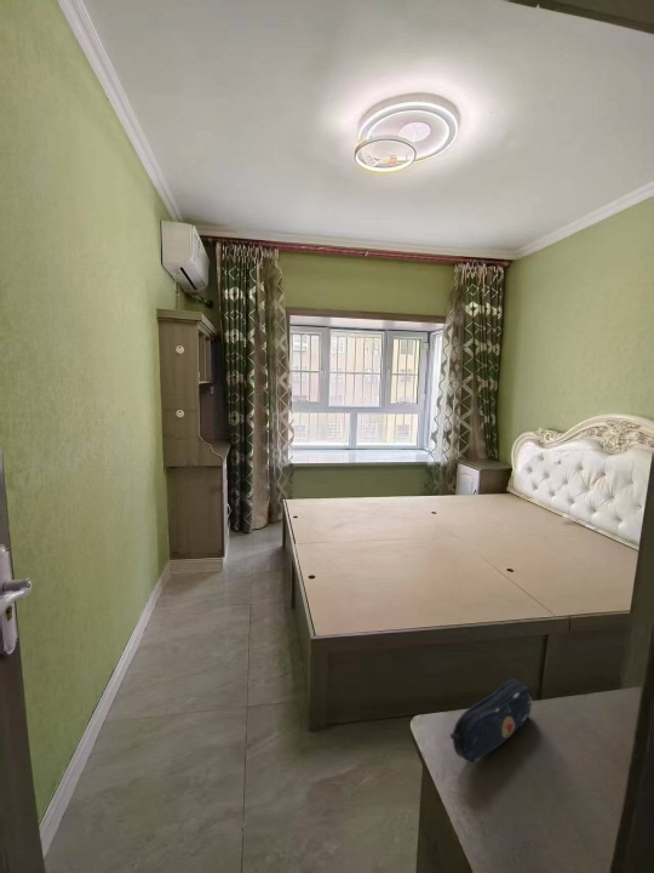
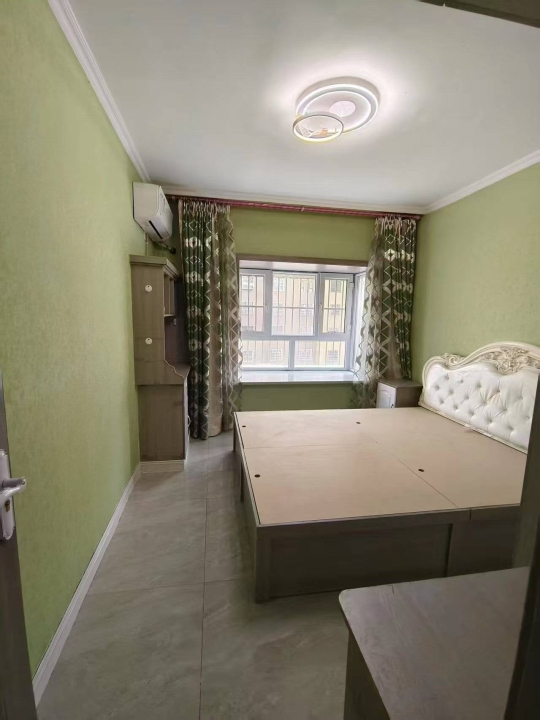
- pencil case (495, 719)
